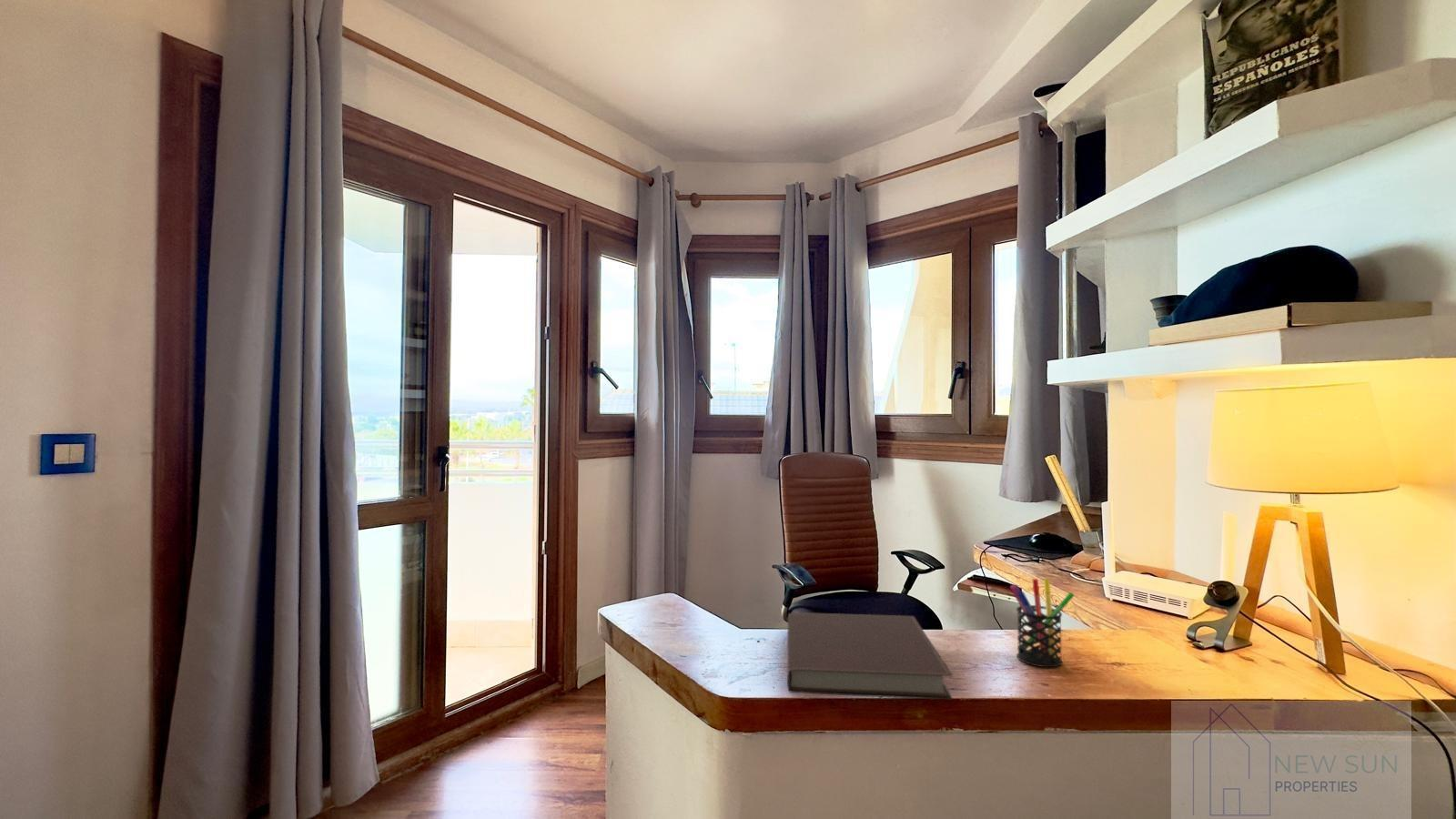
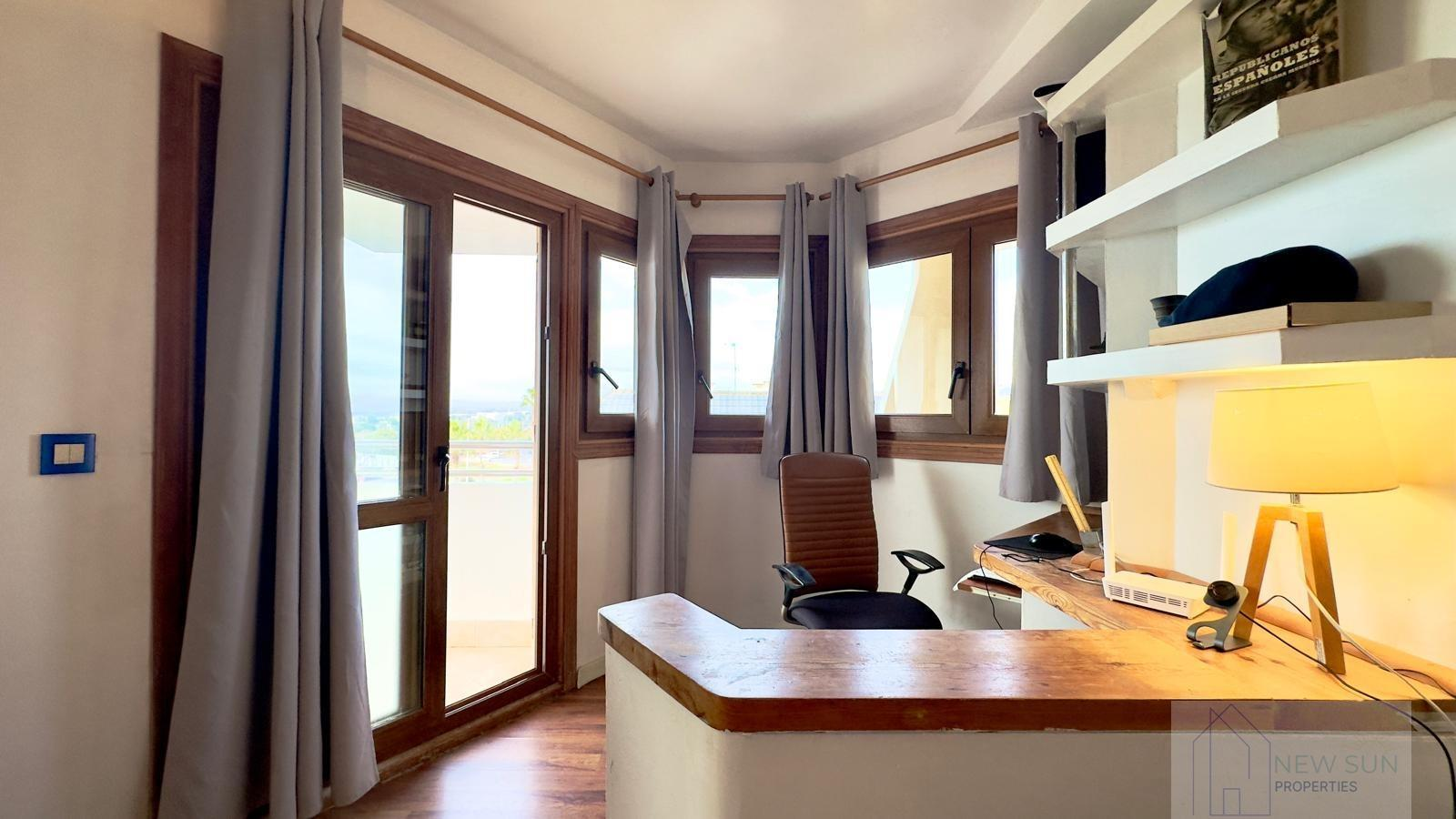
- pen holder (1044, 618)
- notebook (858, 650)
